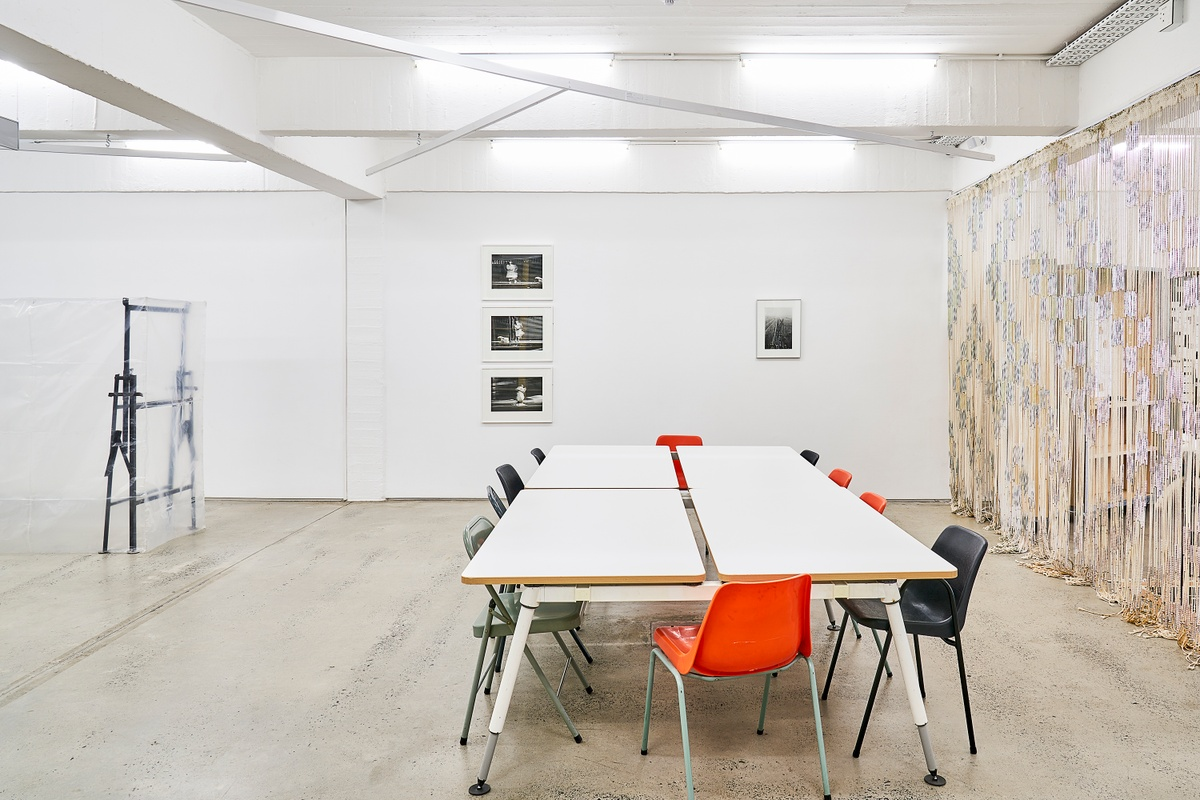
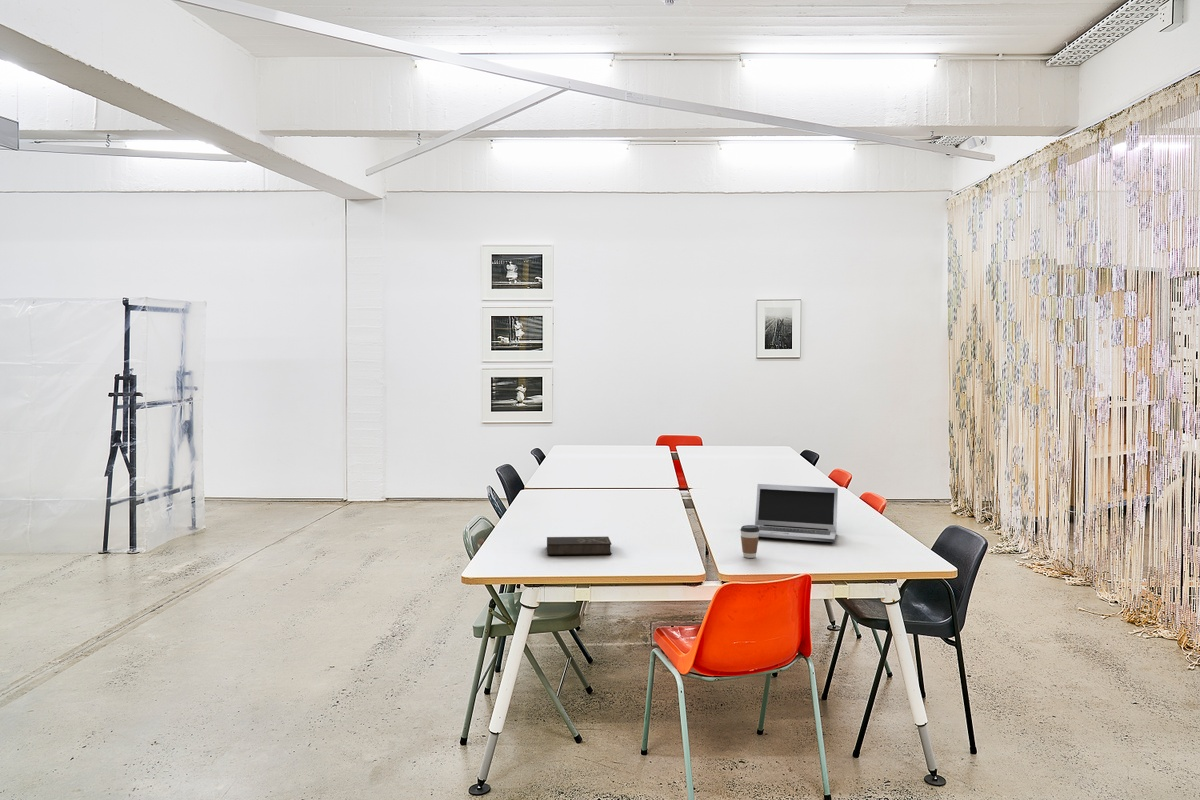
+ notebook (578, 545)
+ coffee cup (749, 541)
+ laptop (793, 511)
